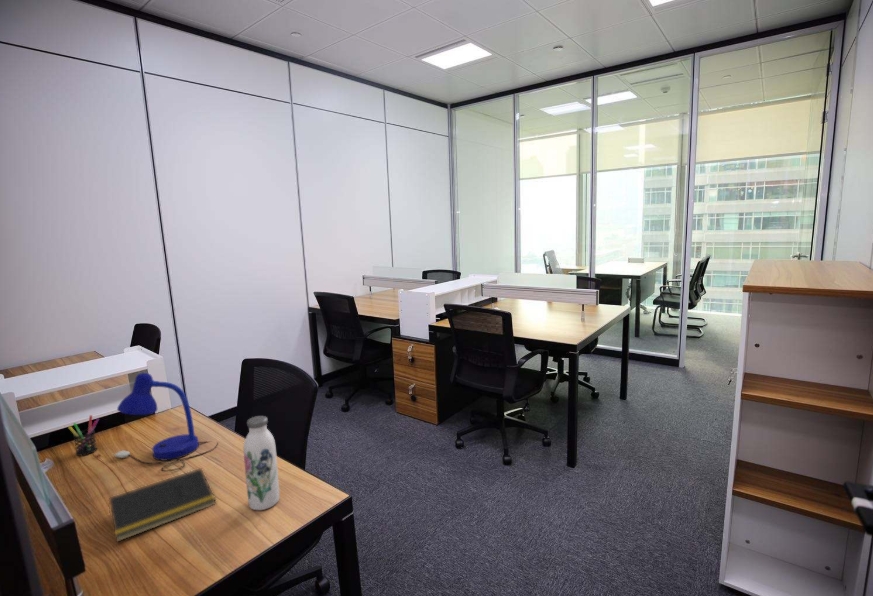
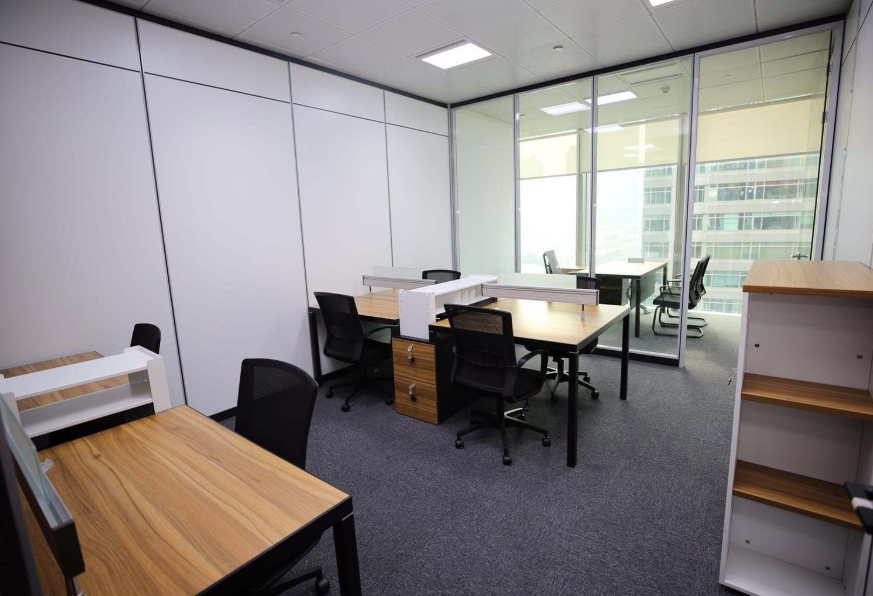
- notepad (163, 501)
- pen holder (84, 434)
- desk lamp (156, 410)
- water bottle (260, 460)
